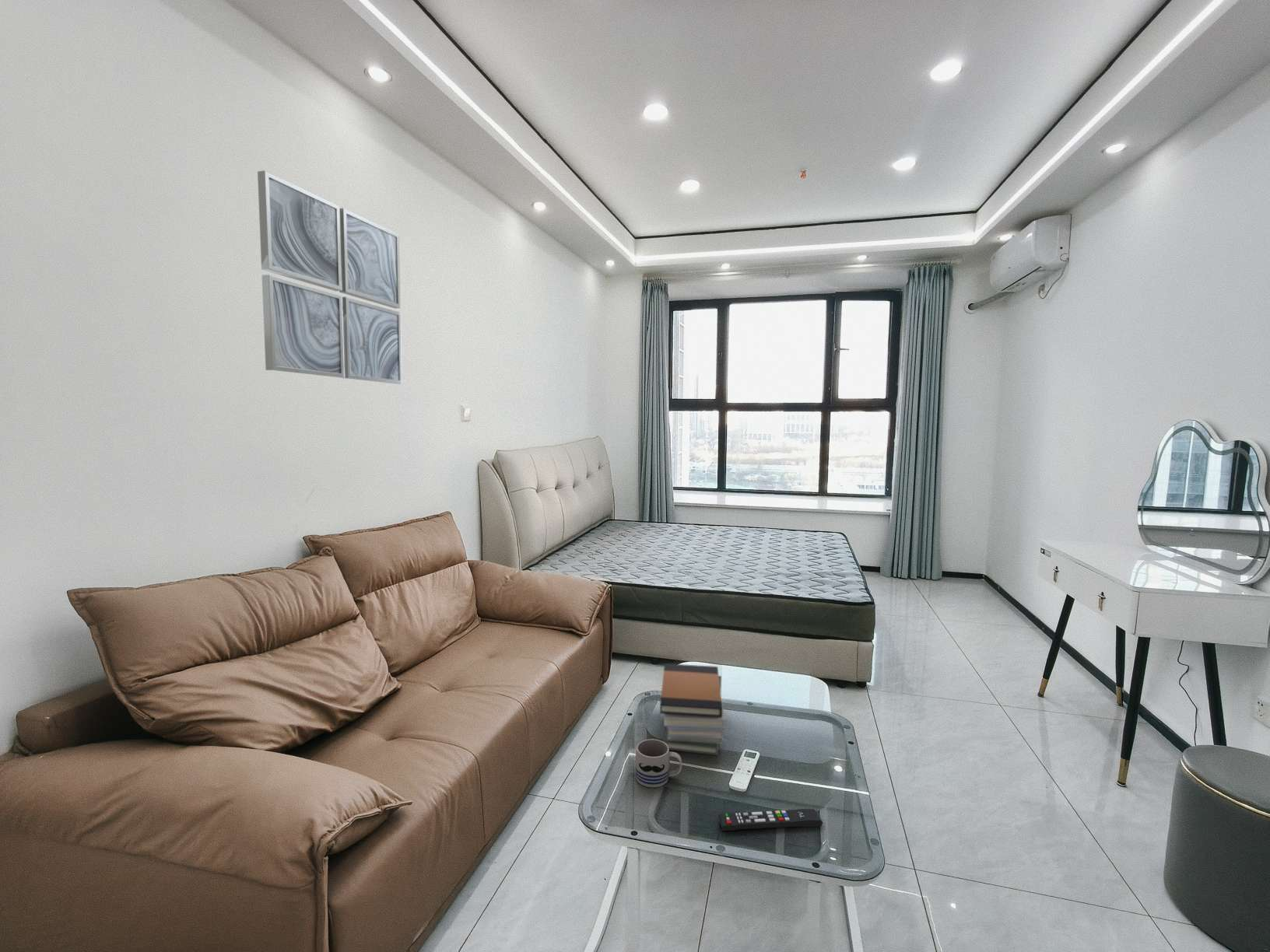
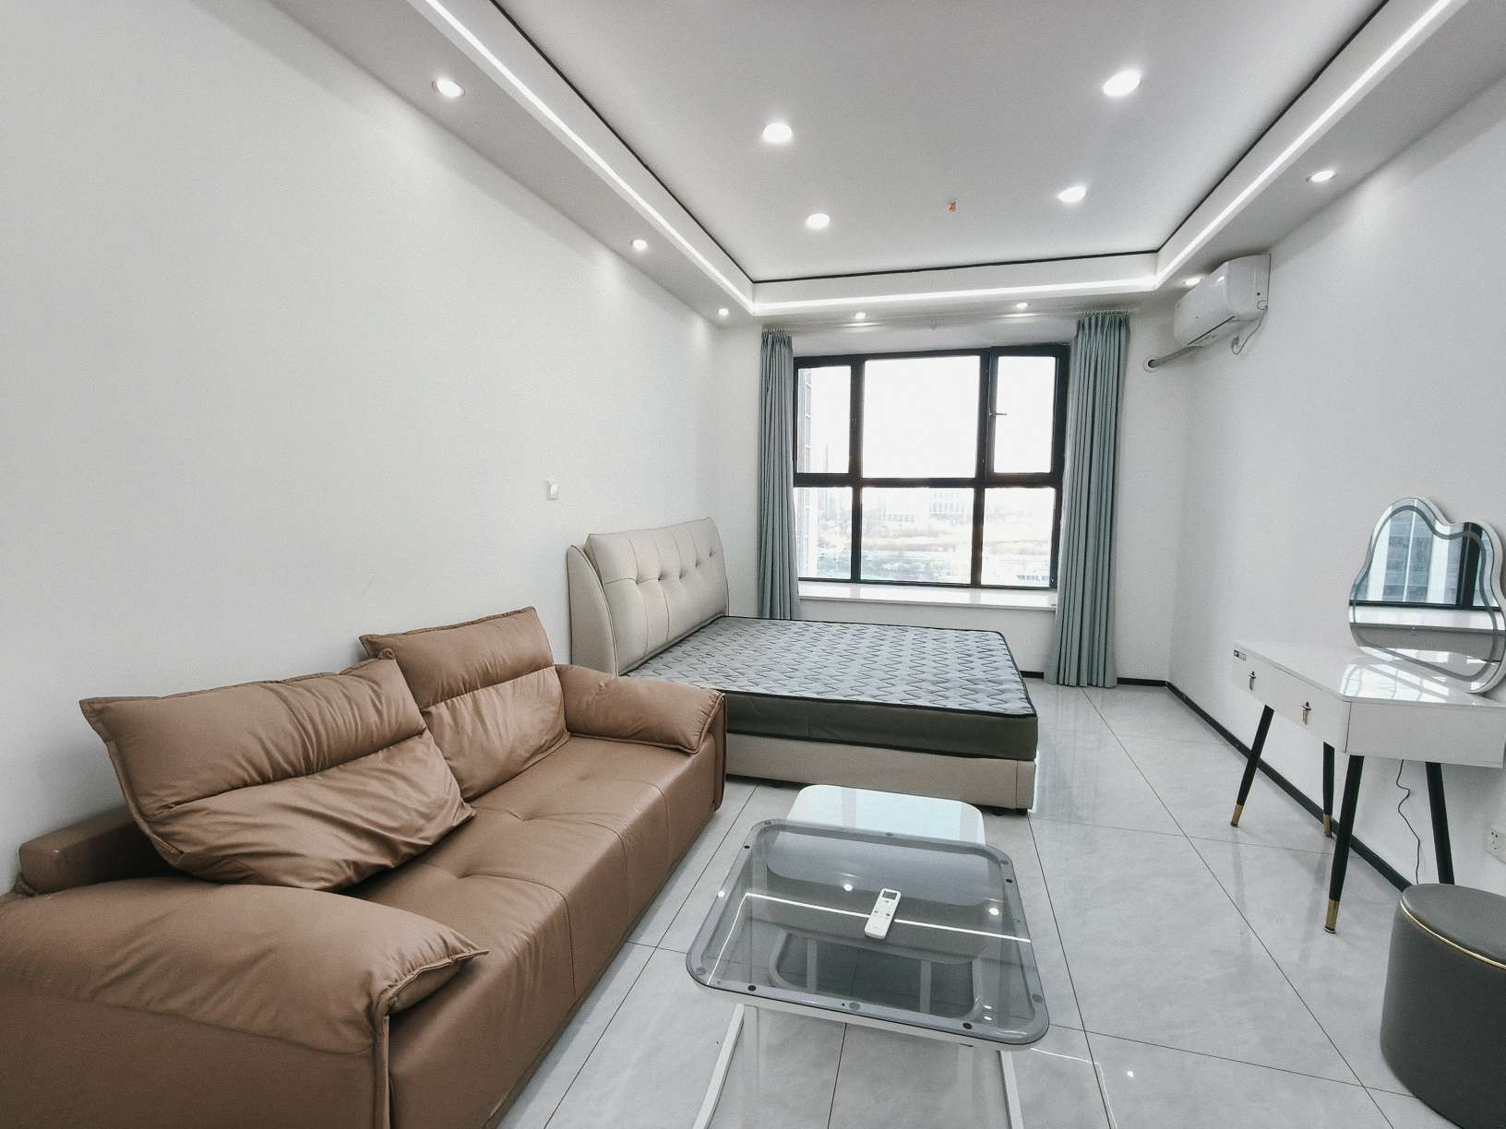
- wall art (339, 295)
- mug (658, 762)
- book stack (692, 706)
- remote control (770, 819)
